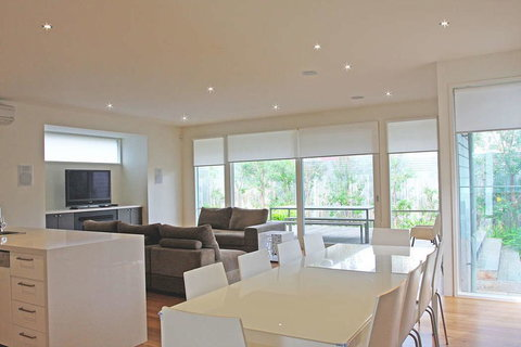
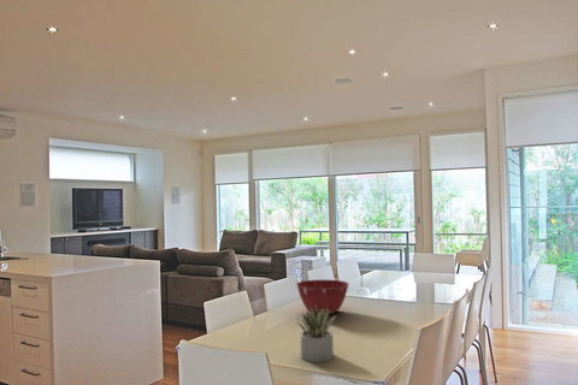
+ mixing bowl (323, 297)
+ succulent plant (315, 330)
